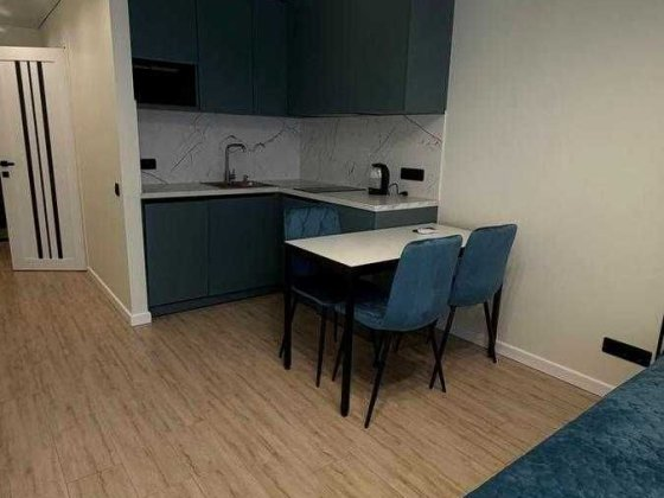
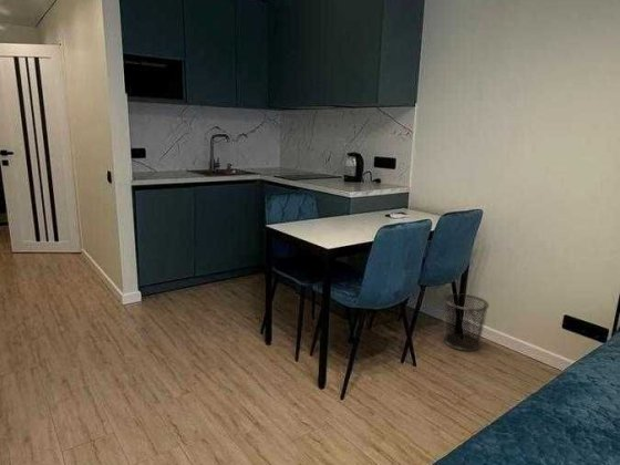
+ waste bin (464, 321)
